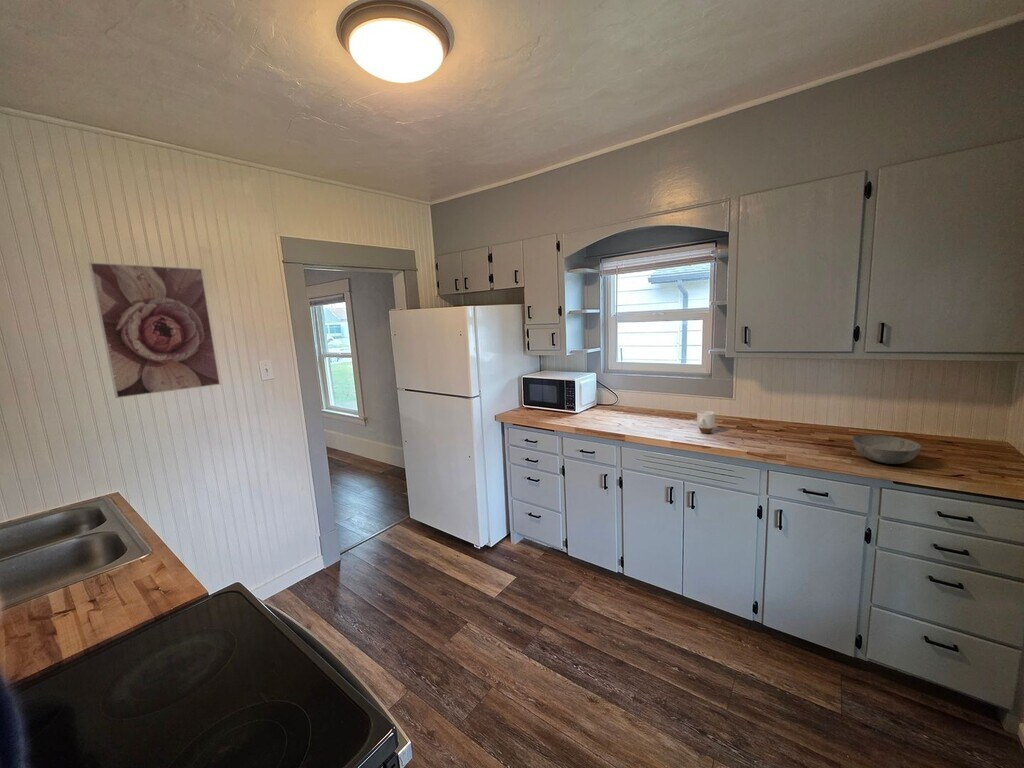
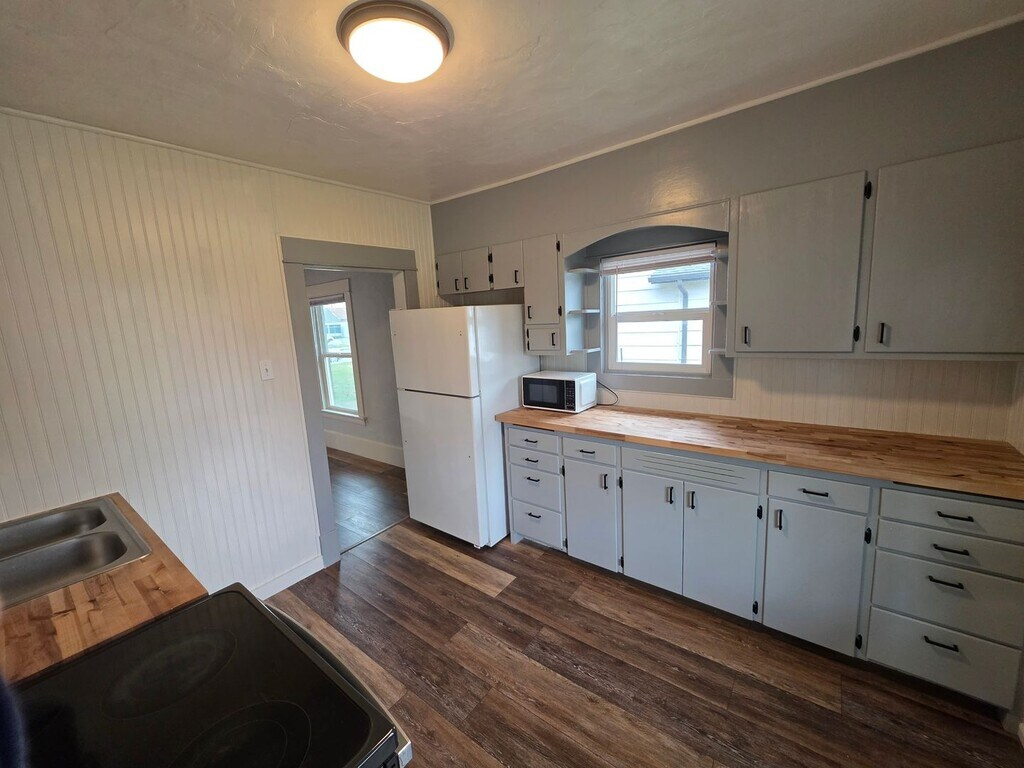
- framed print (160, 329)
- bowl (884, 450)
- mug (704, 423)
